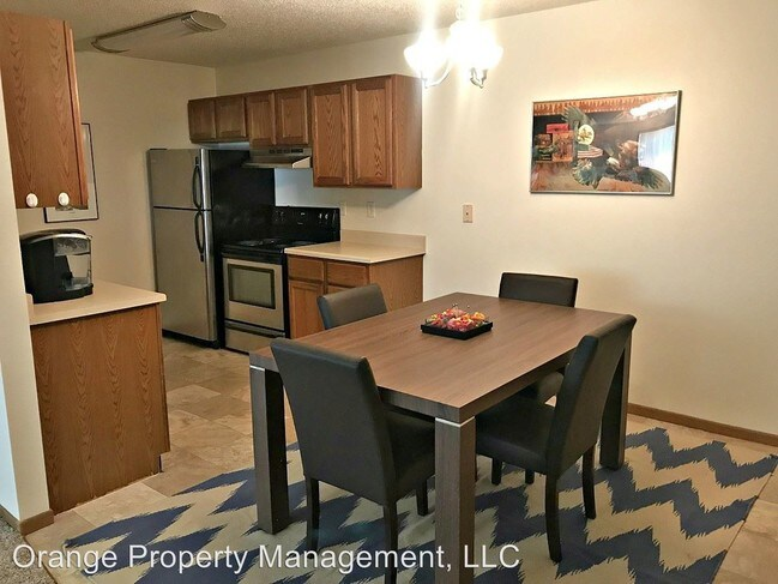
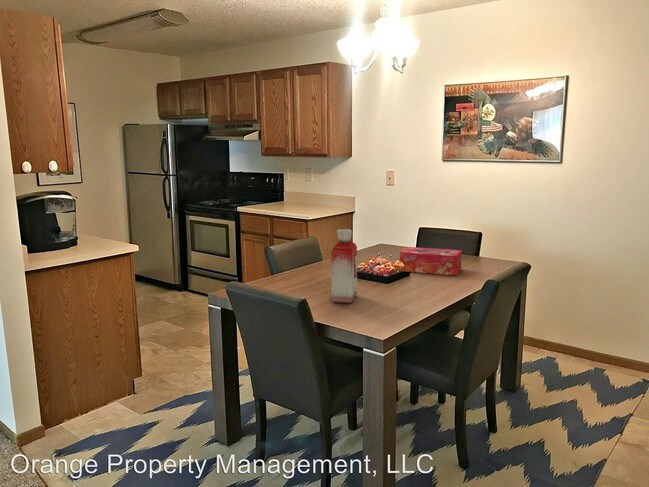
+ bottle (344, 264)
+ tissue box (430, 260)
